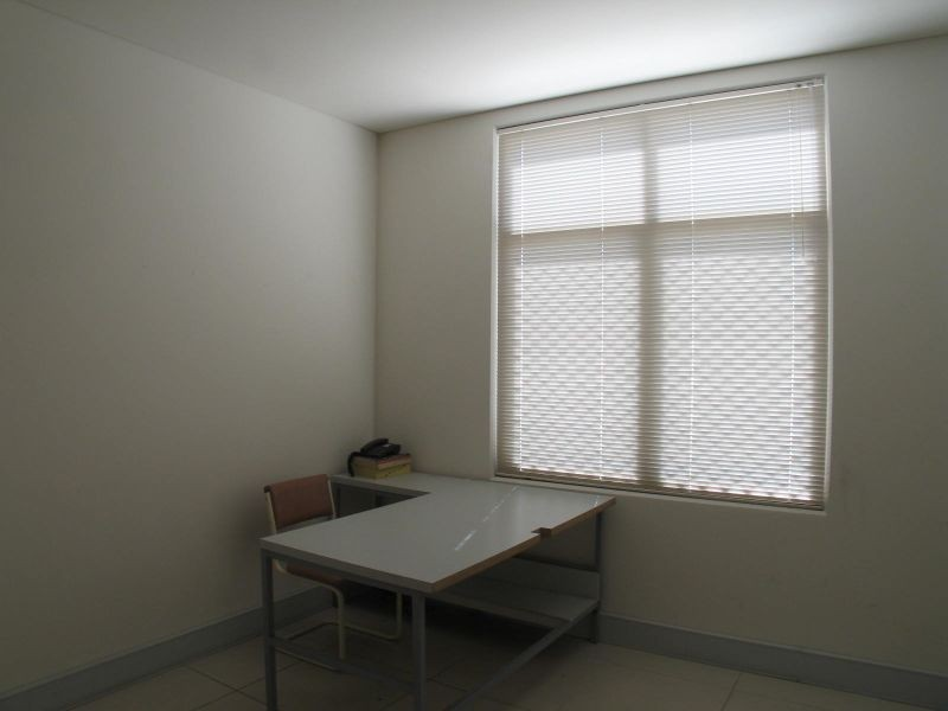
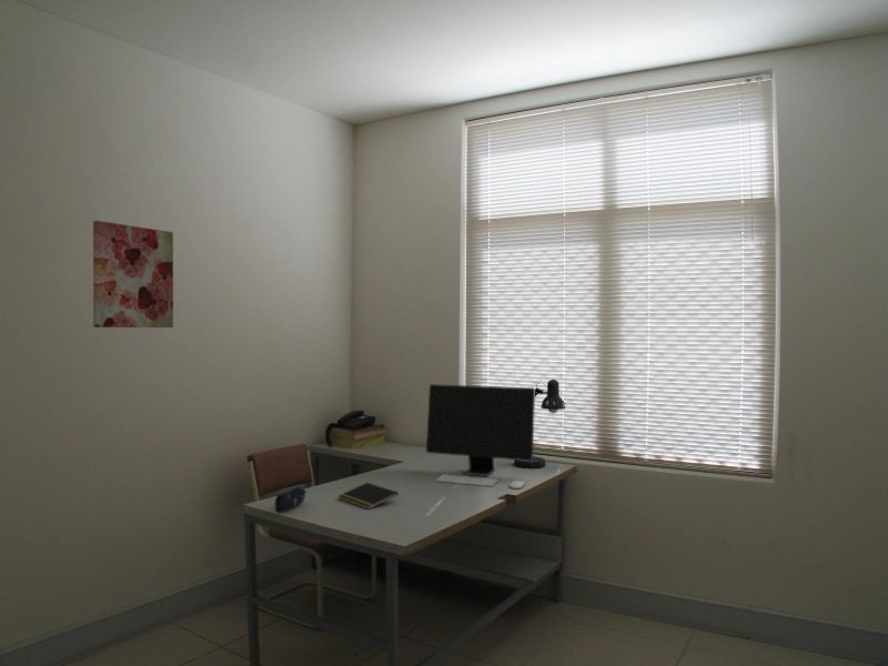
+ wall art (134, 276)
+ desk lamp (541, 407)
+ computer monitor (474, 432)
+ notepad (367, 495)
+ pencil case (290, 500)
